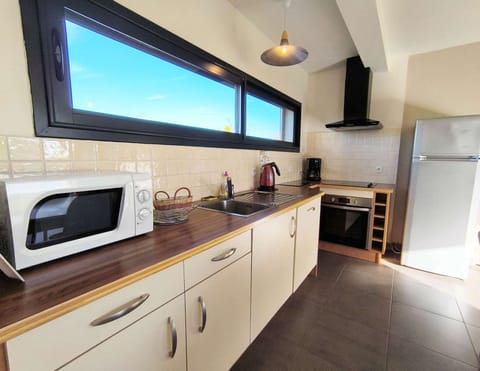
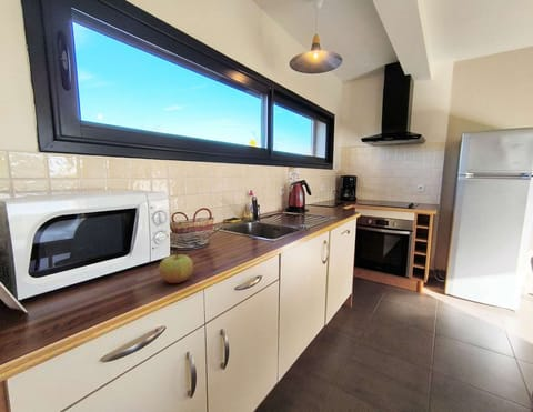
+ apple (177, 267)
